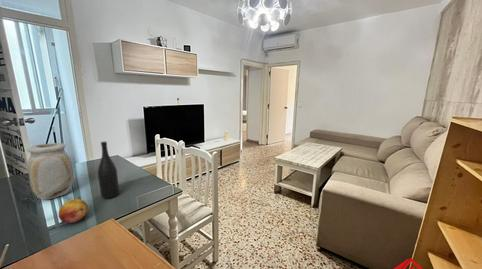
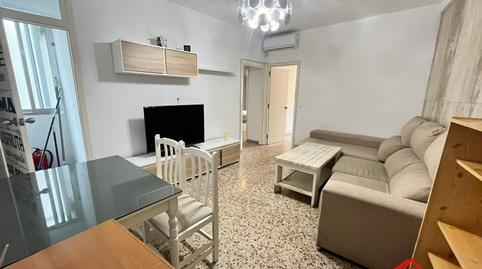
- fruit (73, 209)
- wine bottle (107, 169)
- vase (51, 170)
